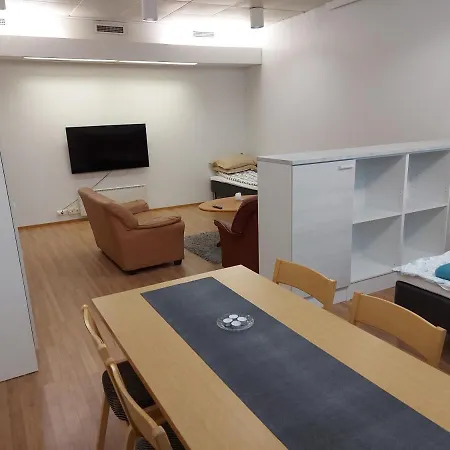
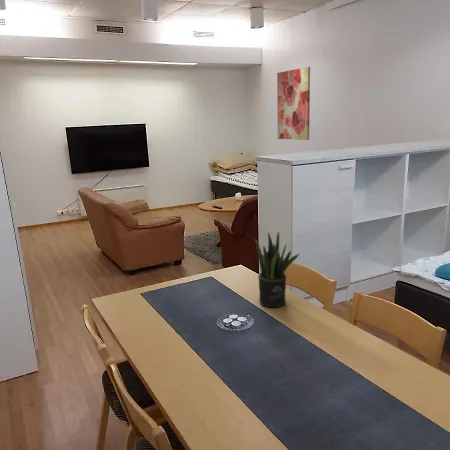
+ wall art (292, 105)
+ potted plant (275, 269)
